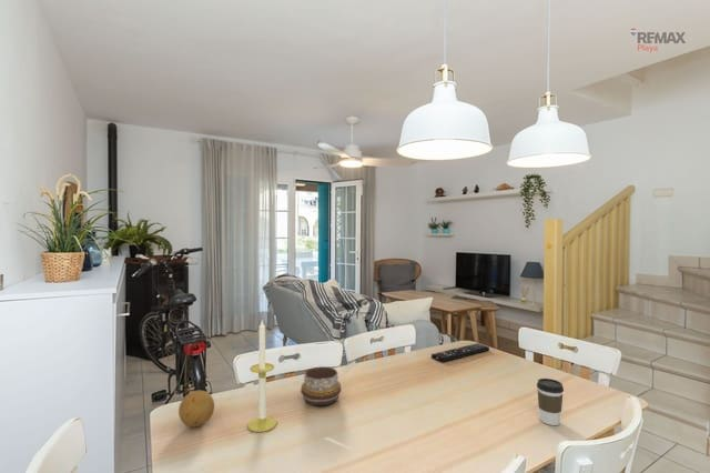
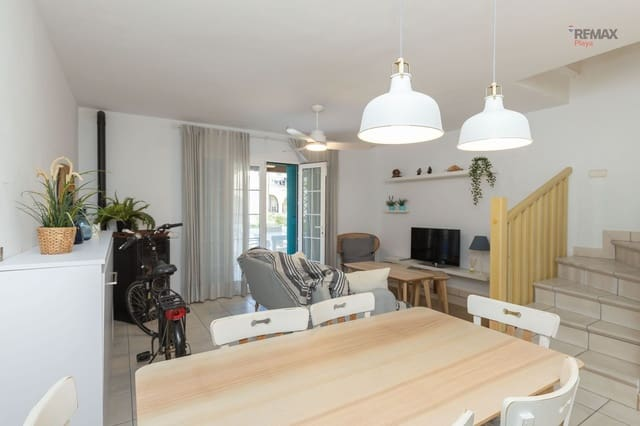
- candle (262, 372)
- decorative bowl (321, 385)
- remote control (460, 351)
- coffee cup (549, 401)
- fruit (196, 407)
